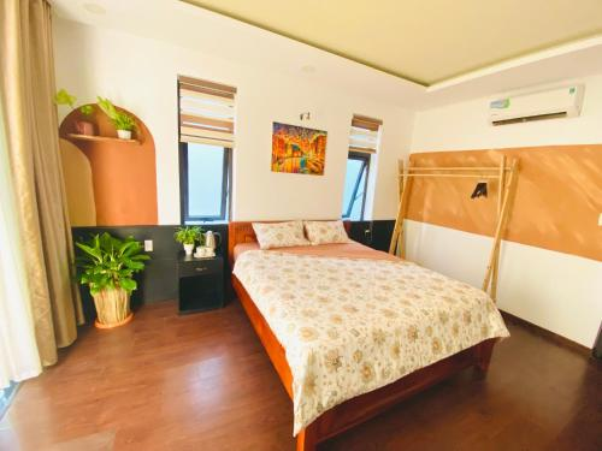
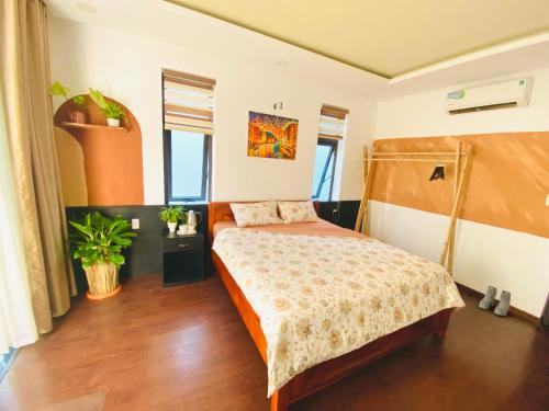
+ boots (495, 298)
